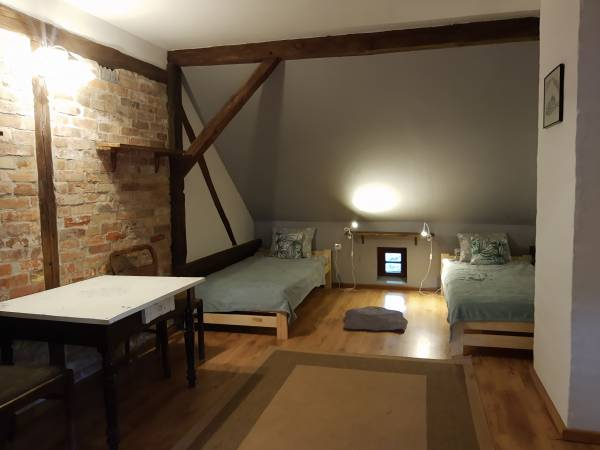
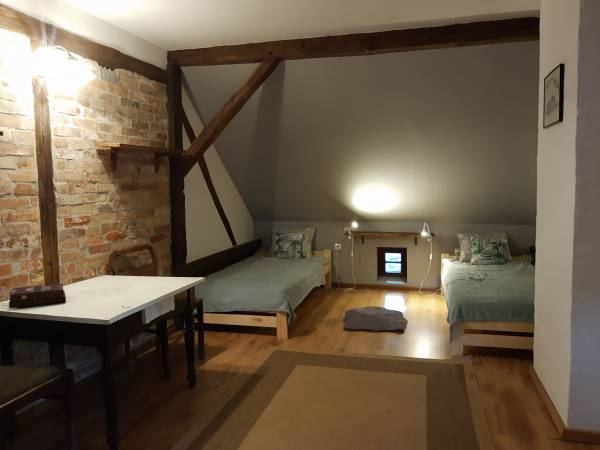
+ hardback book (38, 295)
